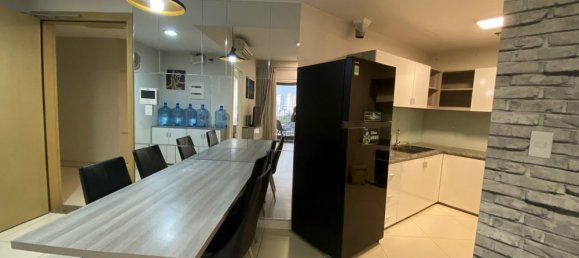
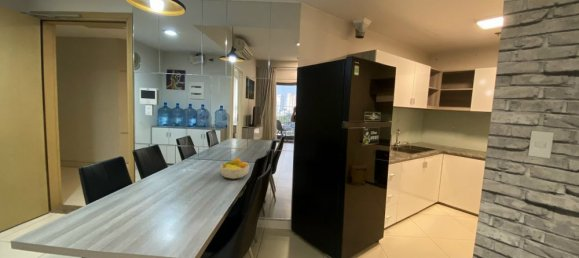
+ fruit bowl (234, 167)
